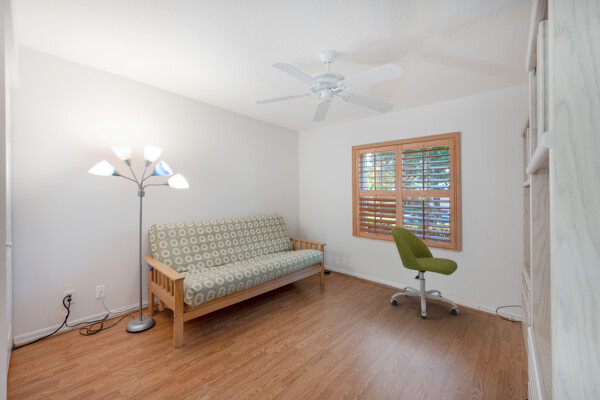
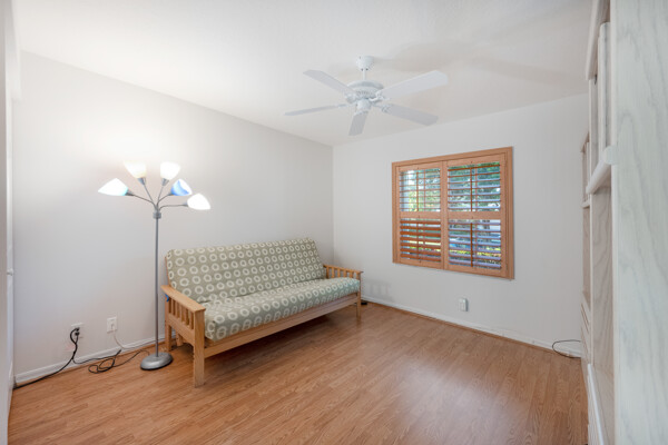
- office chair (423, 267)
